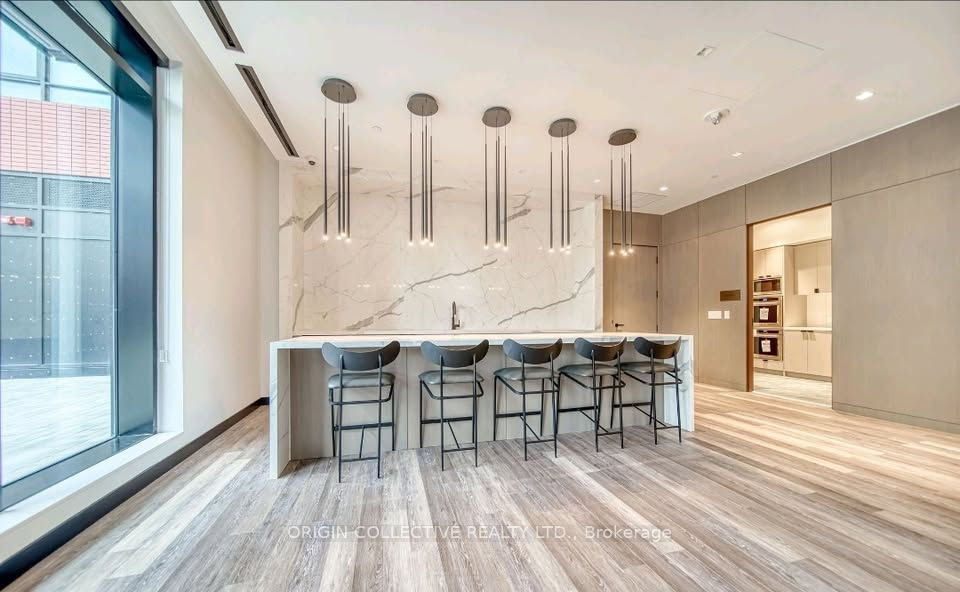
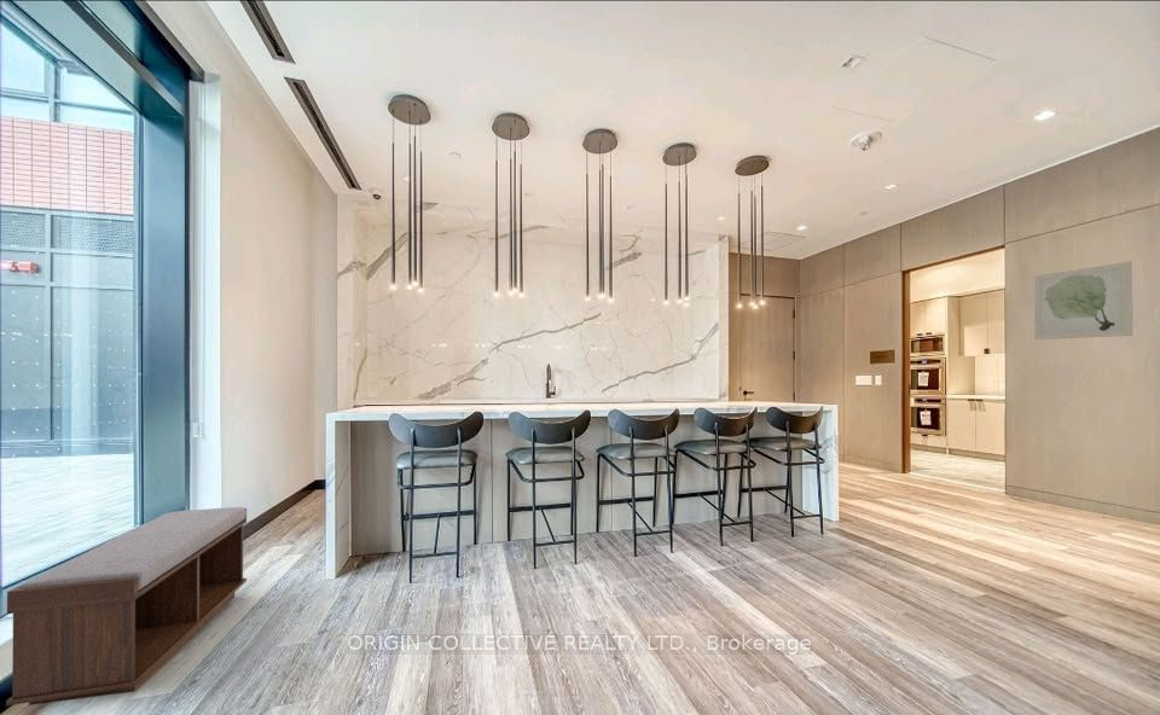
+ wall art (1079, 303)
+ bench (153, 587)
